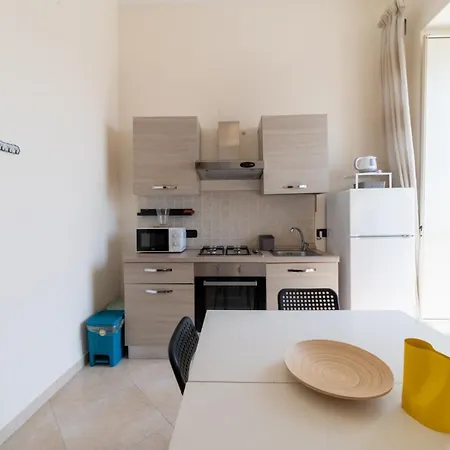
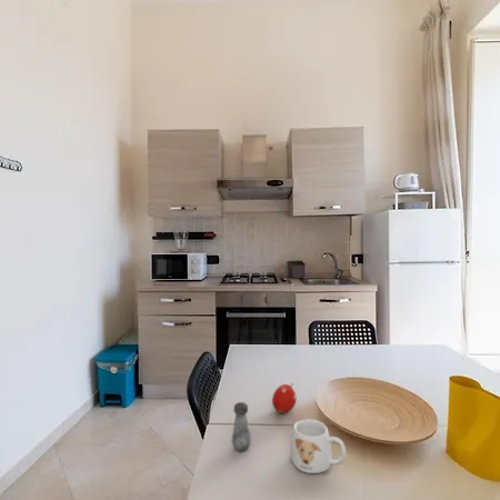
+ mug (318, 447)
+ salt shaker (241, 426)
+ fruit (284, 397)
